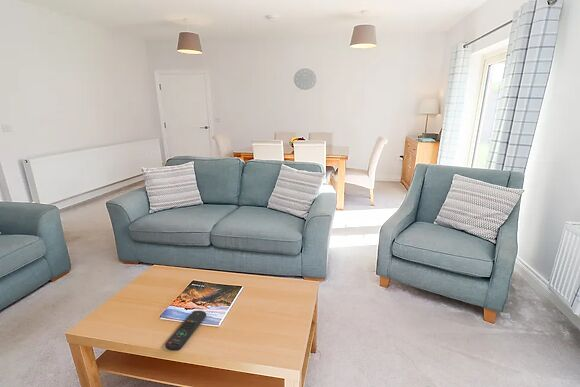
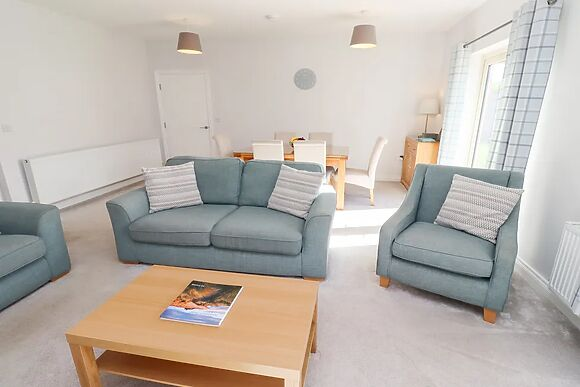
- remote control (187, 328)
